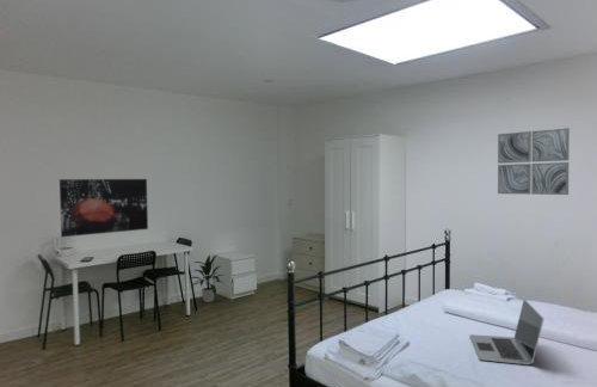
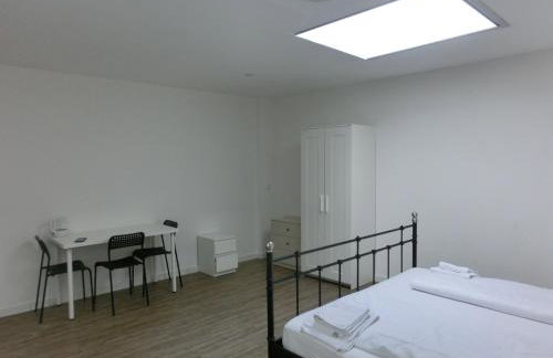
- laptop (503, 337)
- indoor plant (207, 278)
- wall art (530, 161)
- wall art (106, 205)
